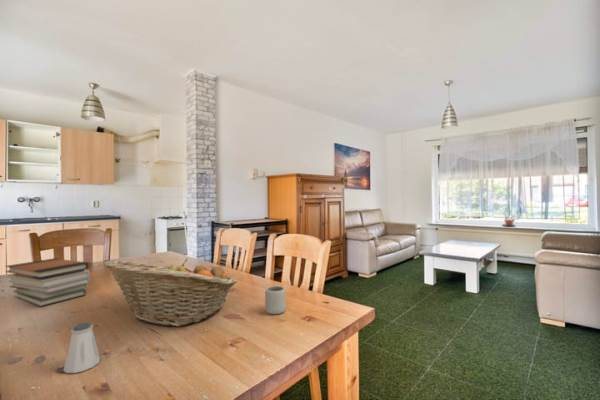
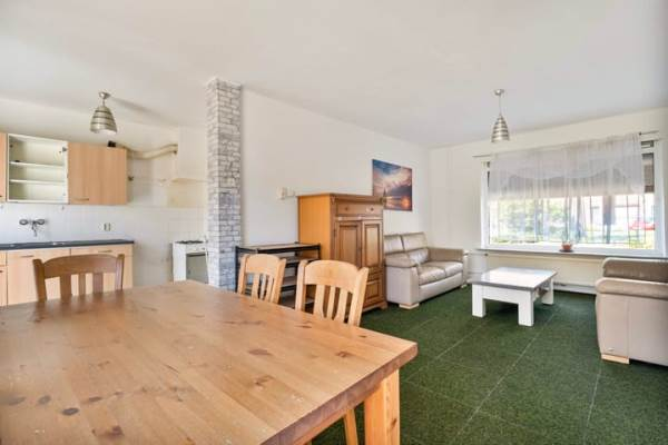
- fruit basket (173, 282)
- cup (277, 298)
- saltshaker (82, 344)
- book stack (49, 280)
